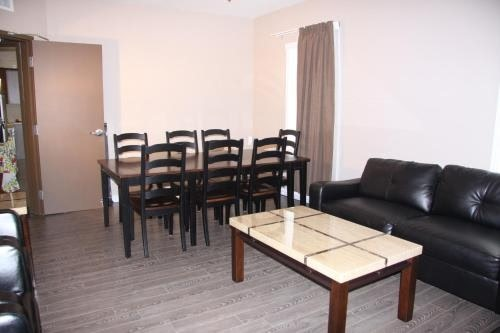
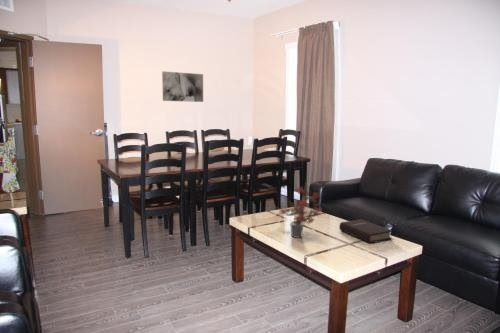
+ wall art (183, 87)
+ potted plant (300, 206)
+ book (364, 230)
